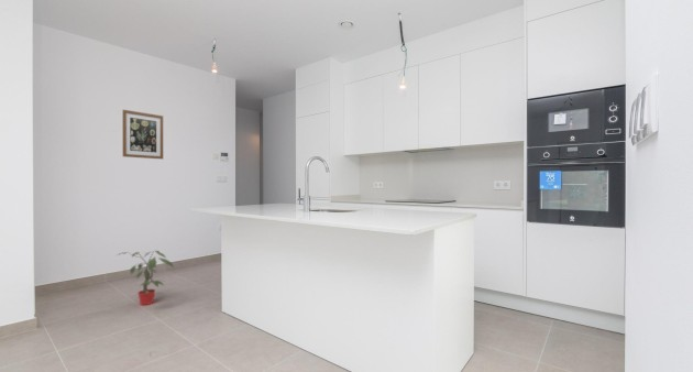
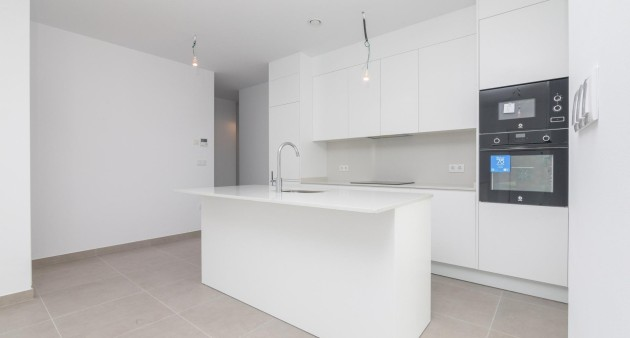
- potted plant (145, 277)
- wall art (143, 135)
